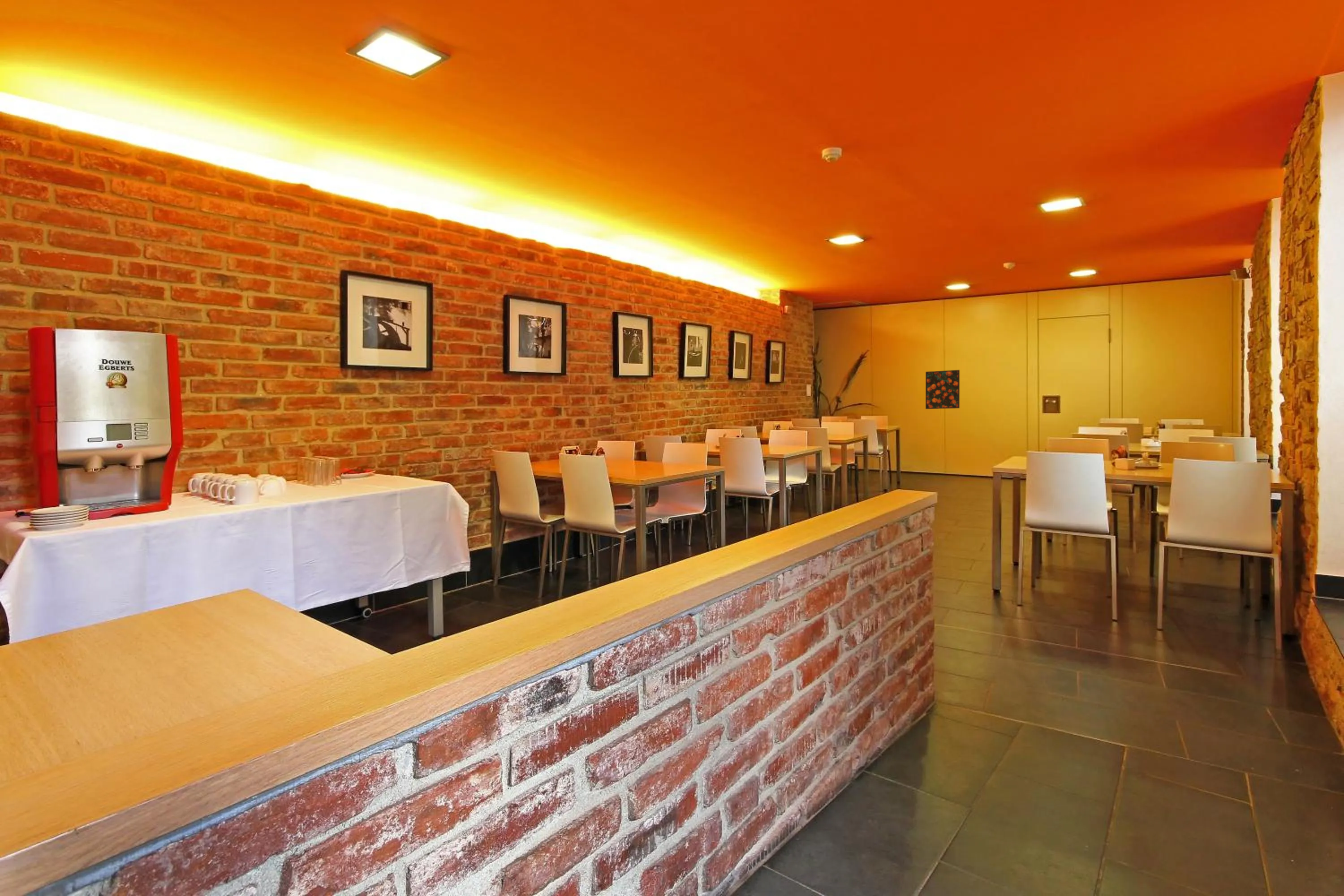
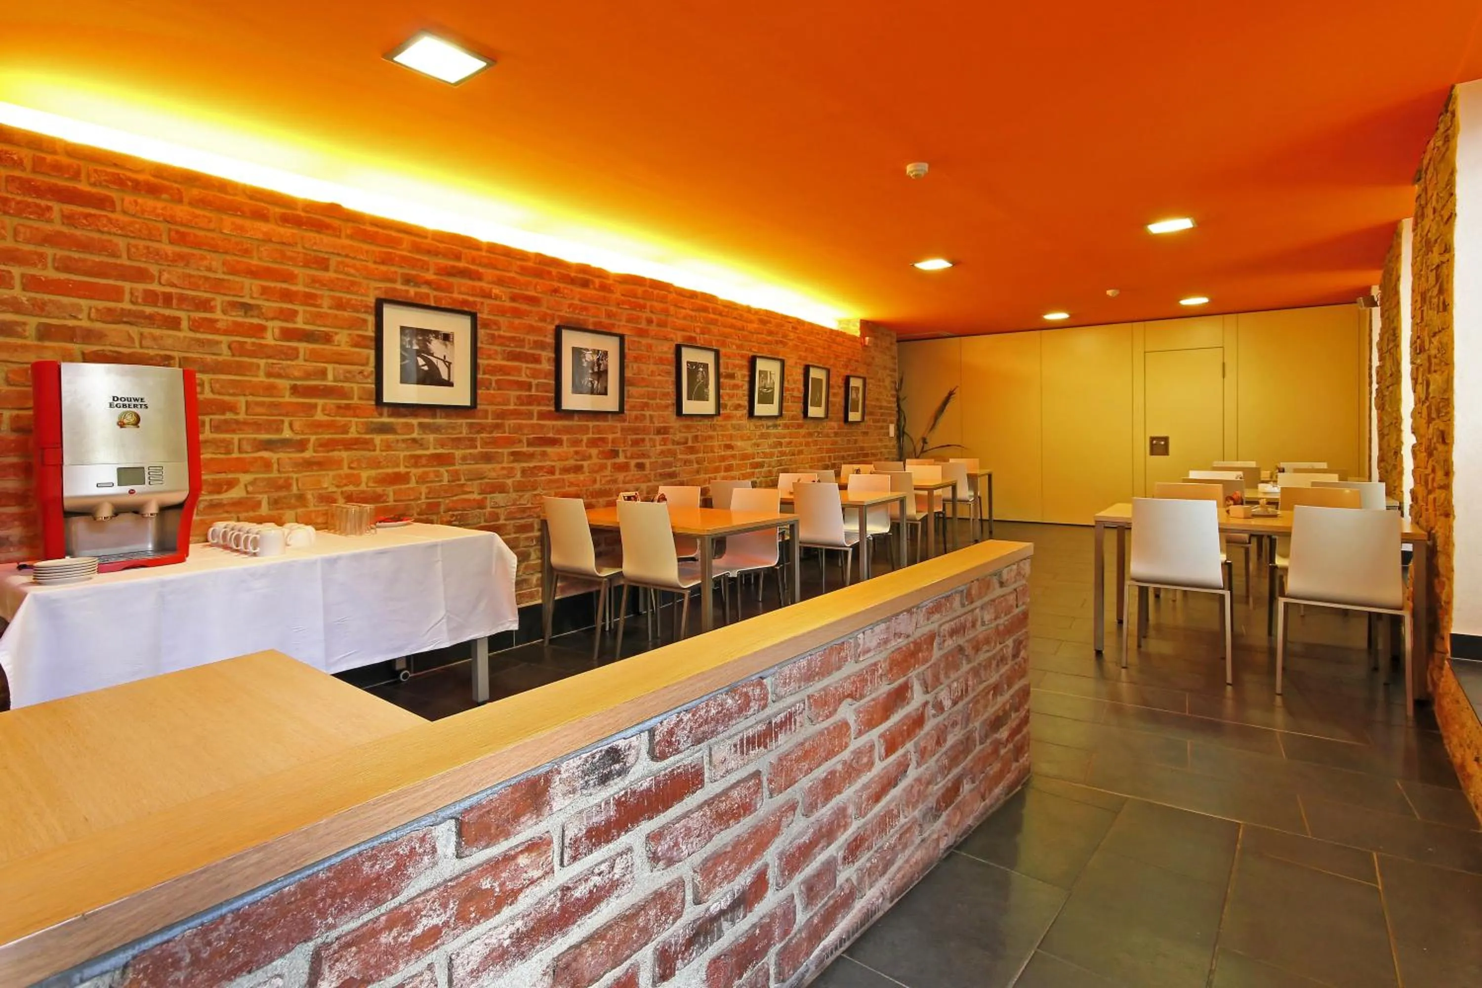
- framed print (942, 389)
